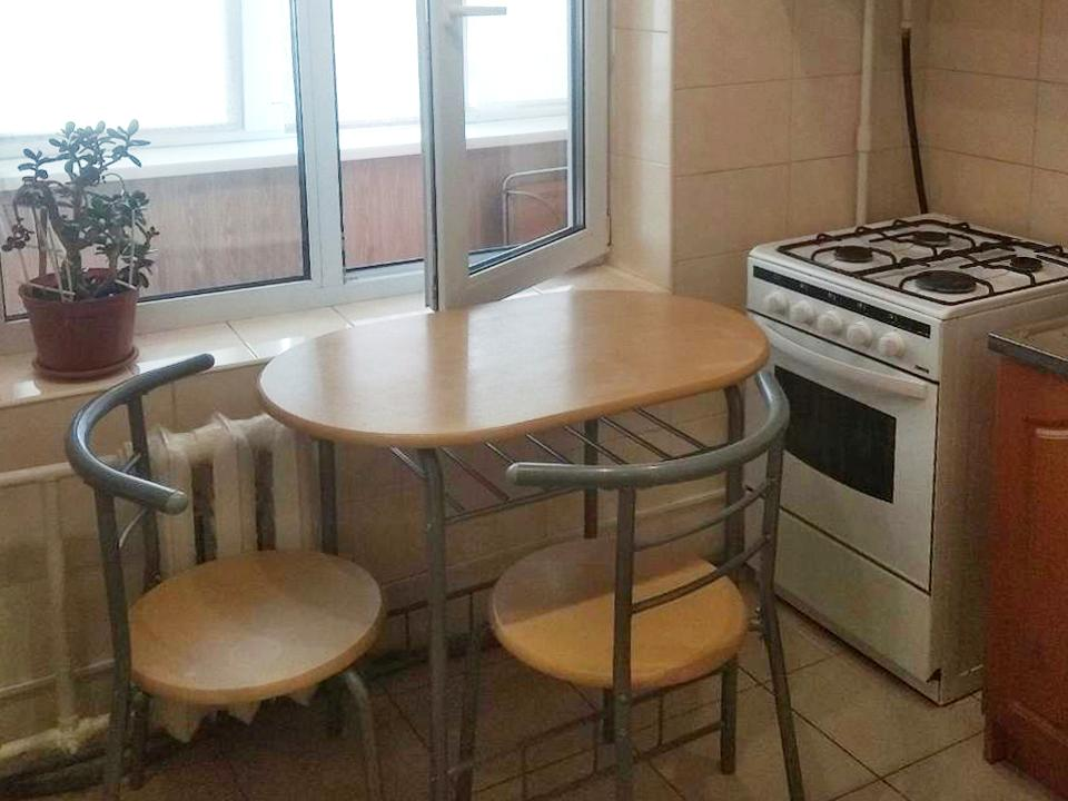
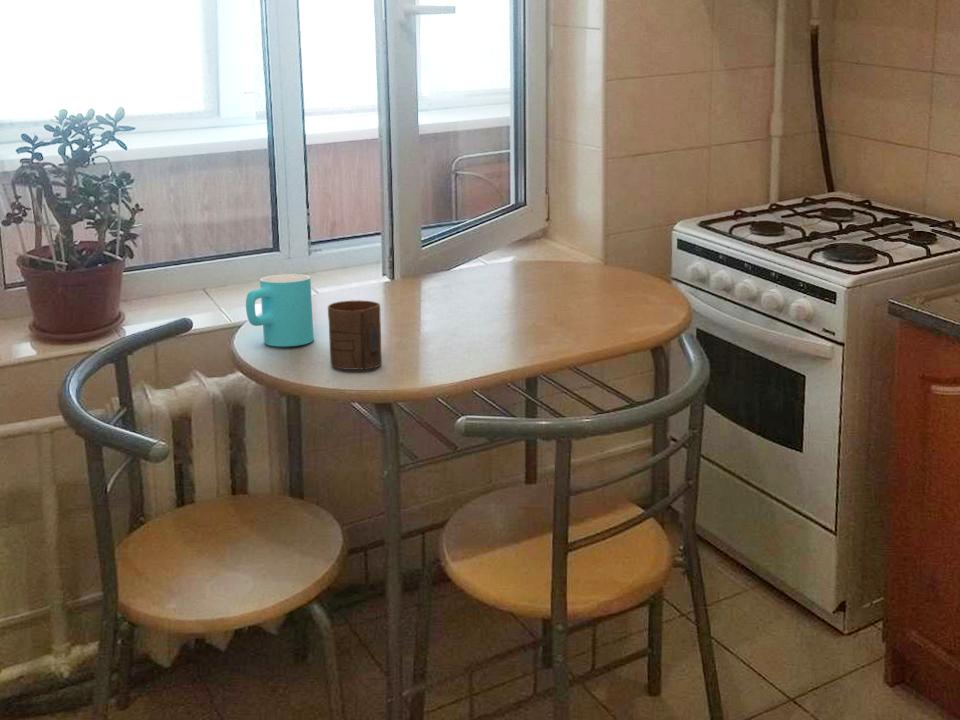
+ cup (277, 310)
+ cup (356, 334)
